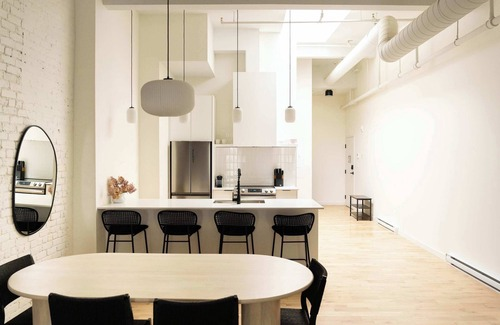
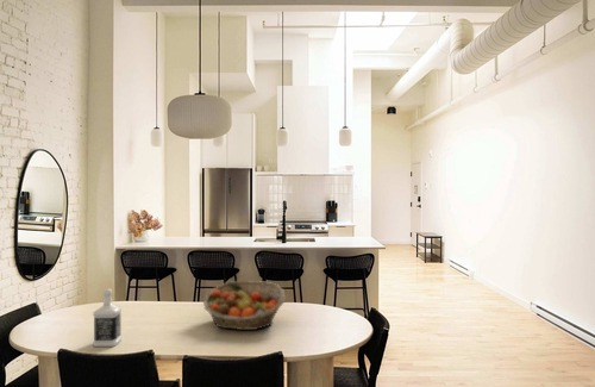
+ bottle (107, 316)
+ fruit basket (244, 304)
